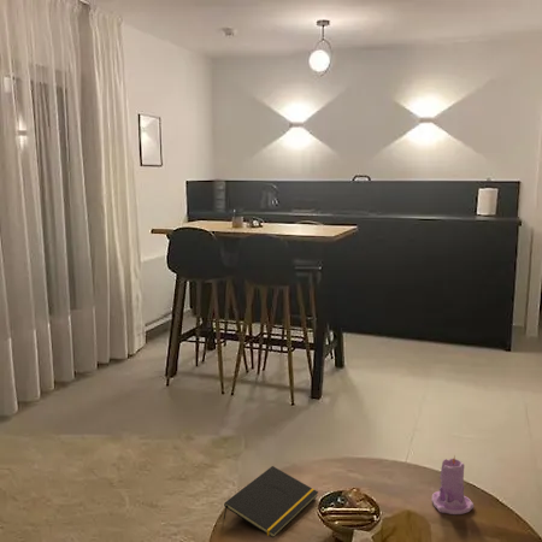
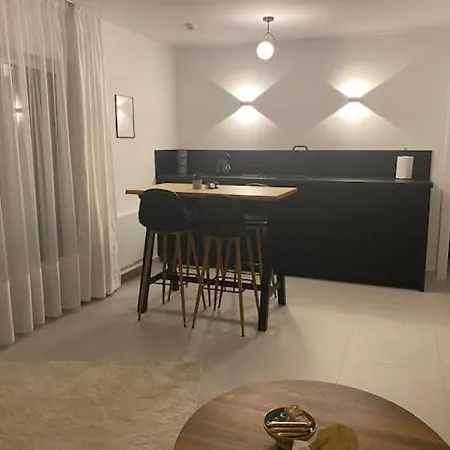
- candle (453, 479)
- notepad (272, 499)
